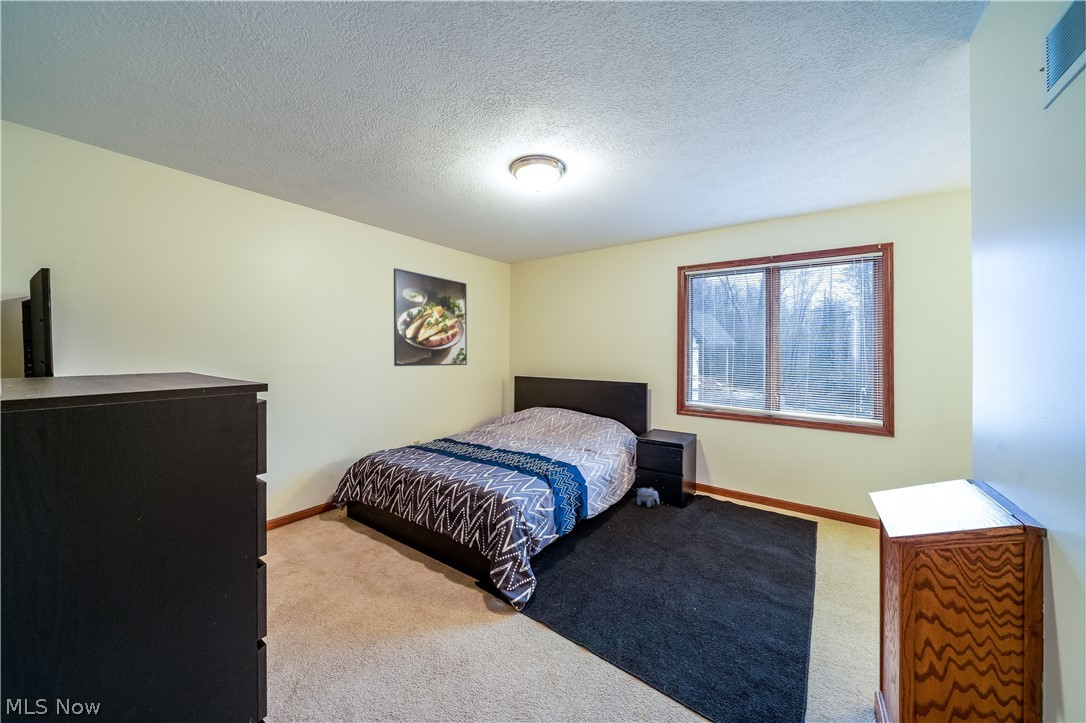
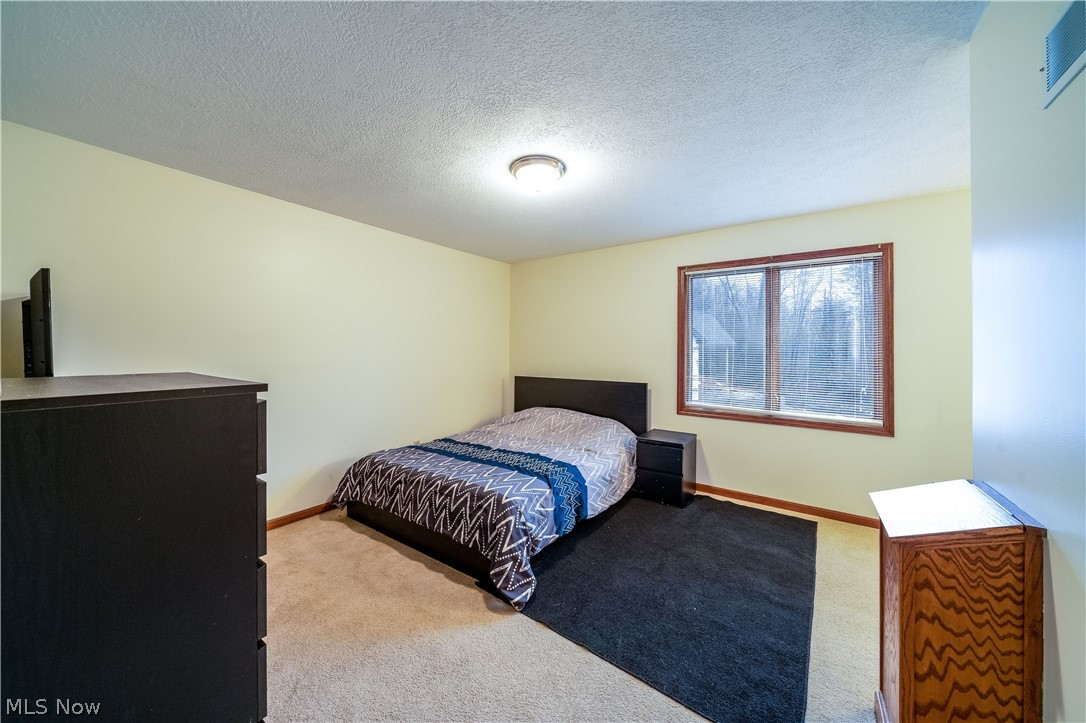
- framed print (433, 321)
- plush toy (647, 496)
